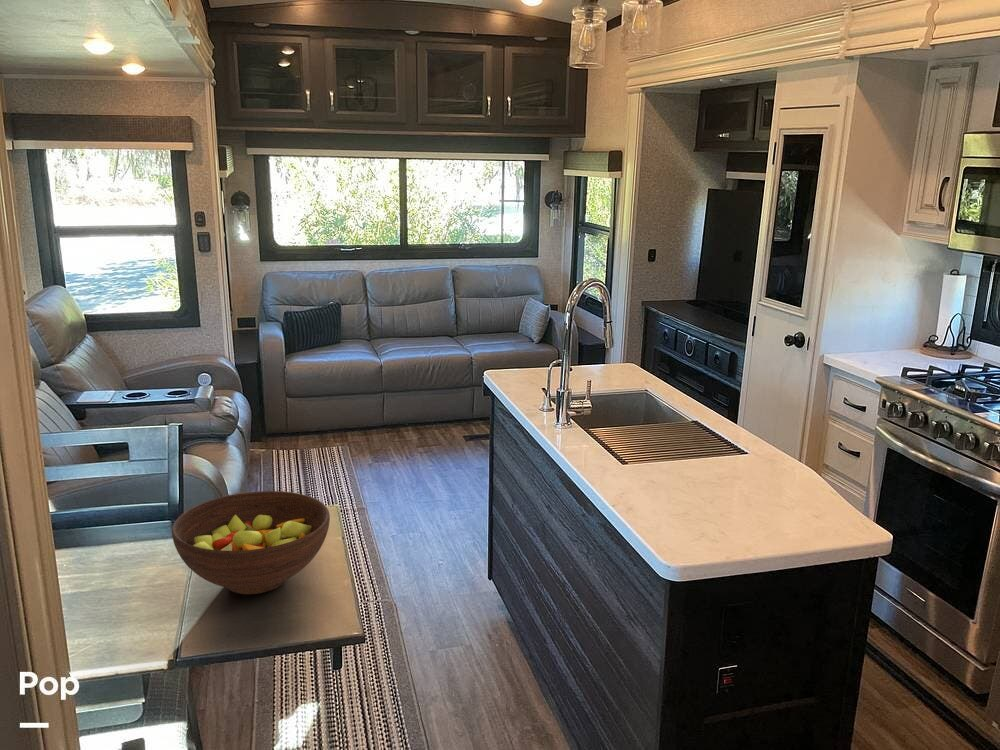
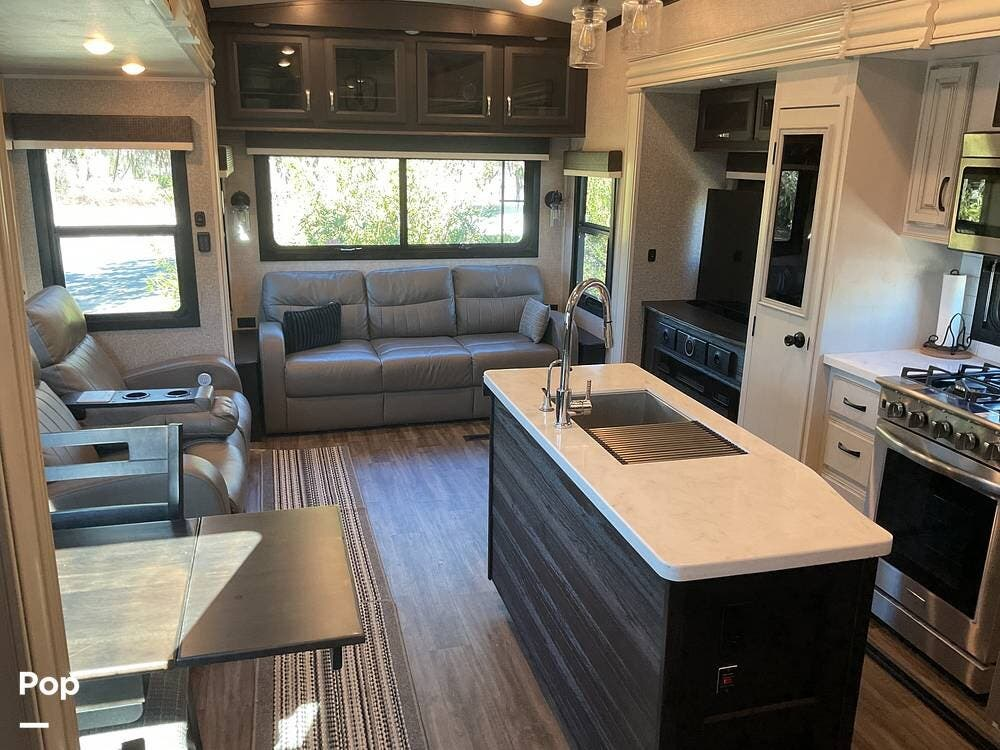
- fruit bowl (254, 550)
